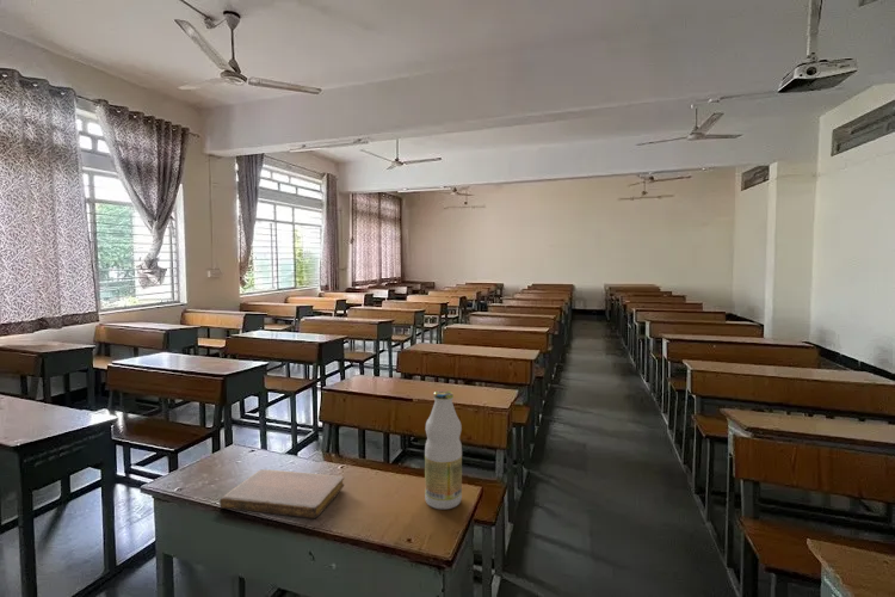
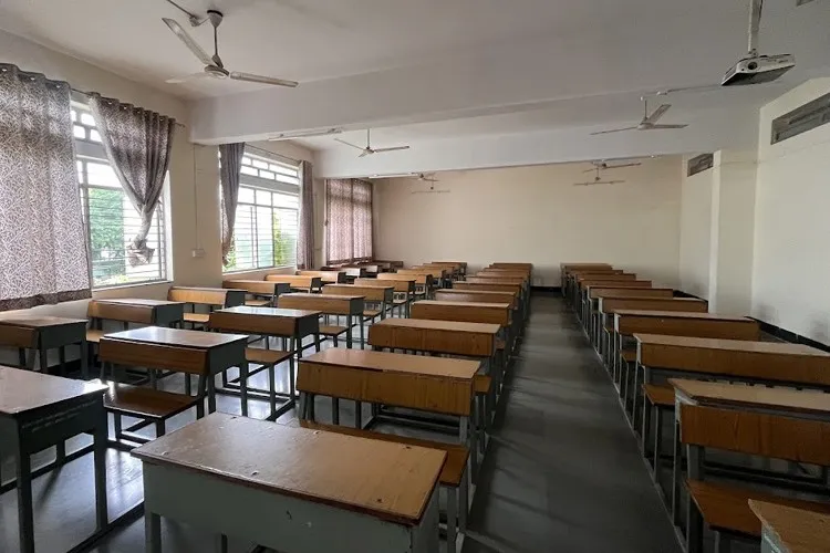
- bottle (443, 447)
- notebook (285, 491)
